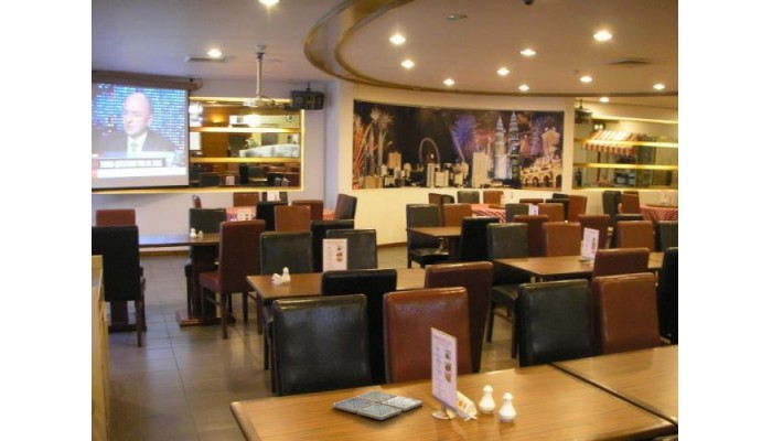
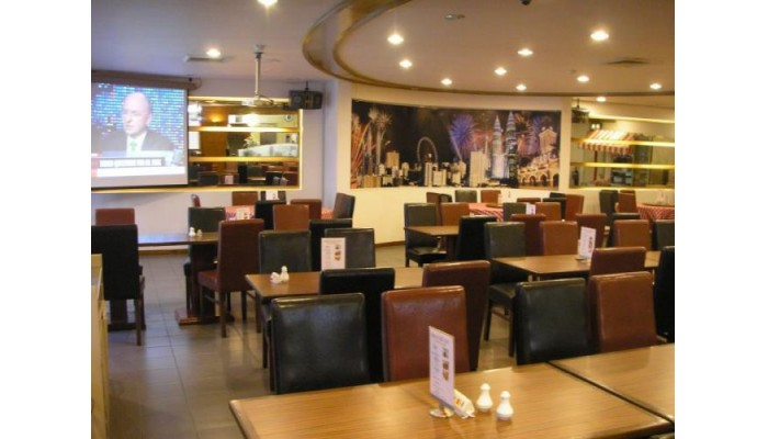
- drink coaster (377, 404)
